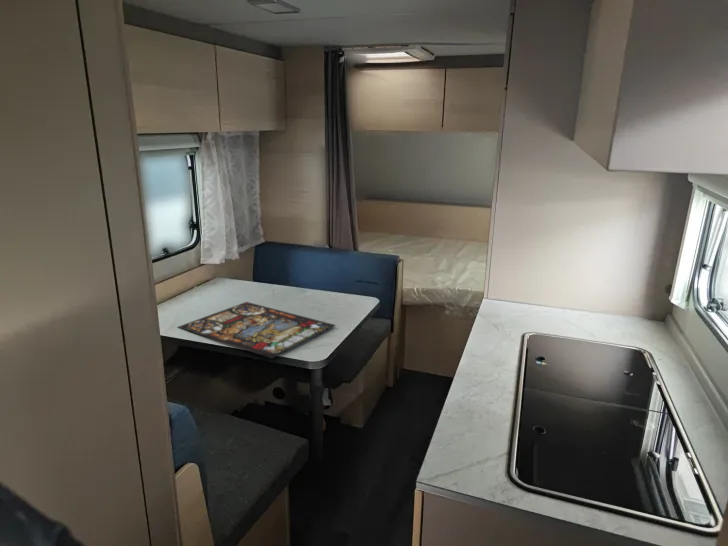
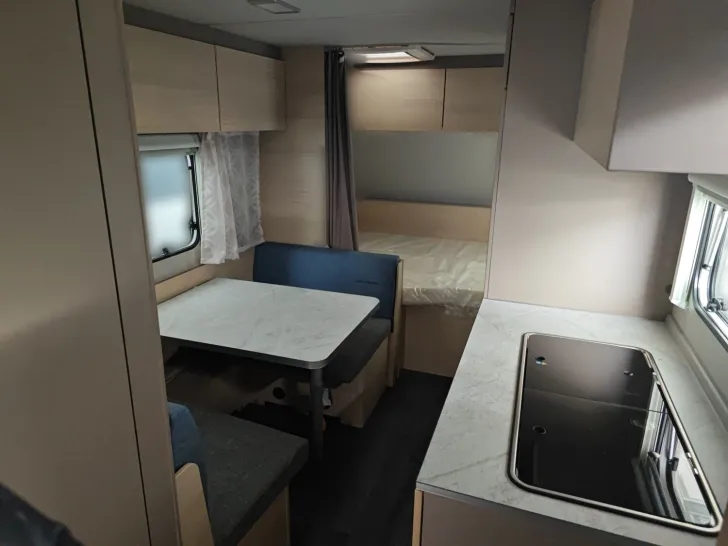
- stained glass panel (257, 325)
